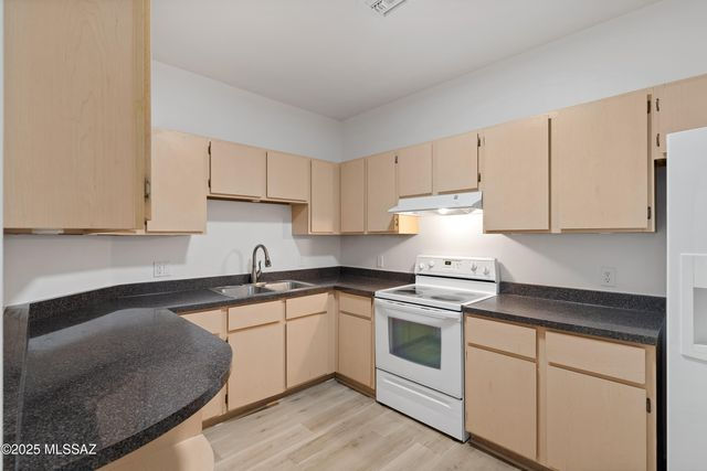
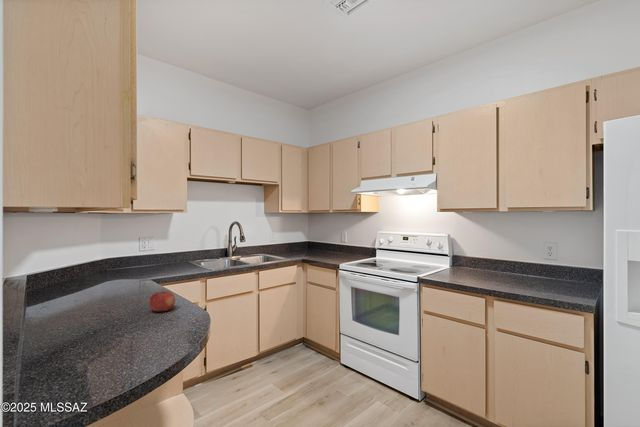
+ fruit (162, 300)
